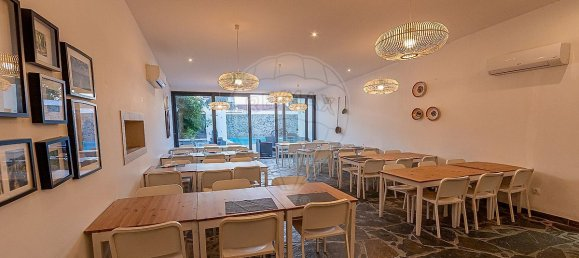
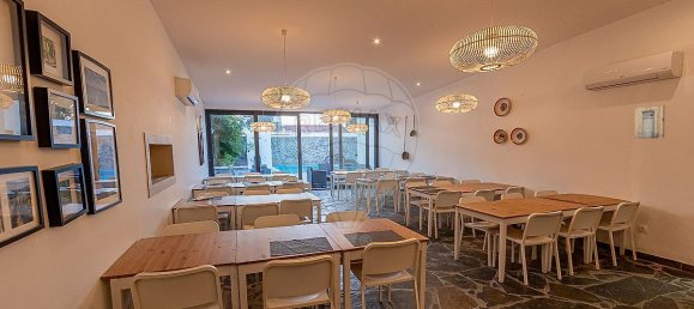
+ wall art (648, 122)
